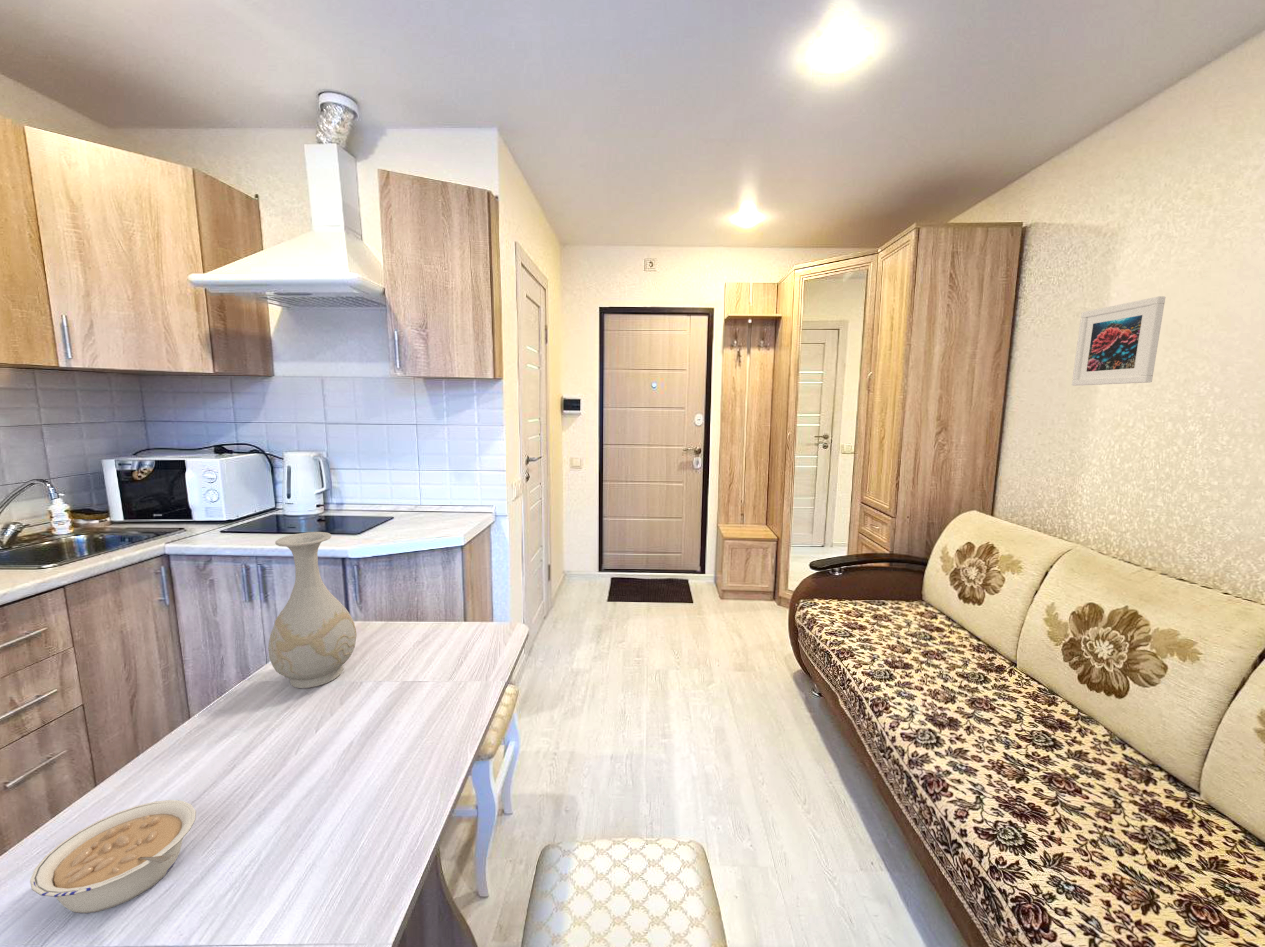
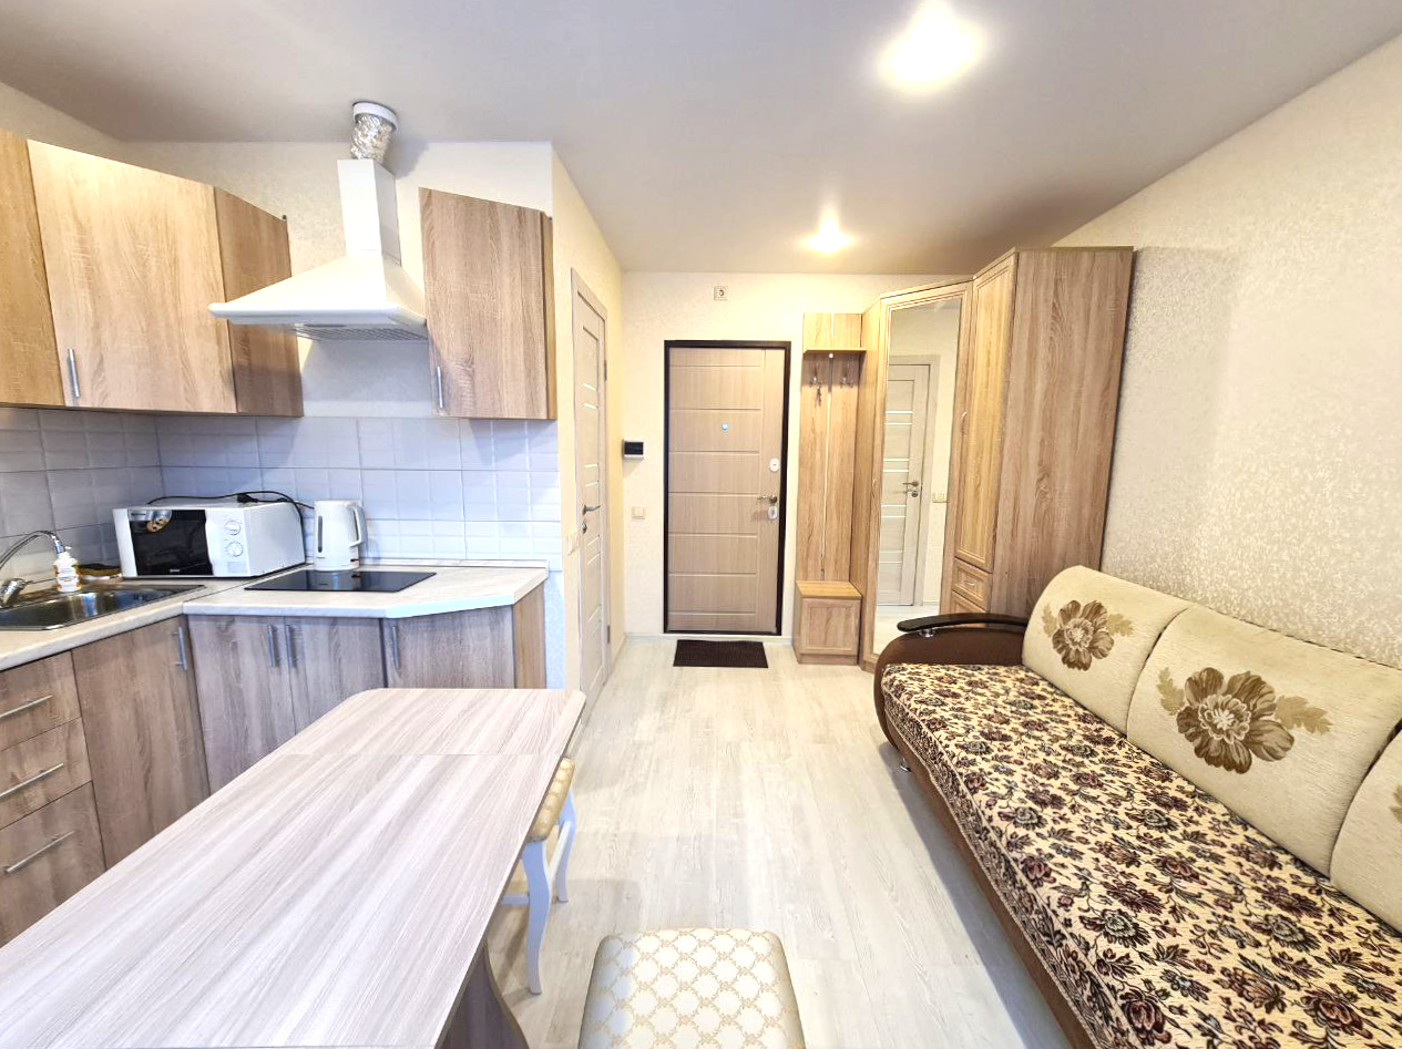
- legume (127, 855)
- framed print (1114, 344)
- vase (310, 608)
